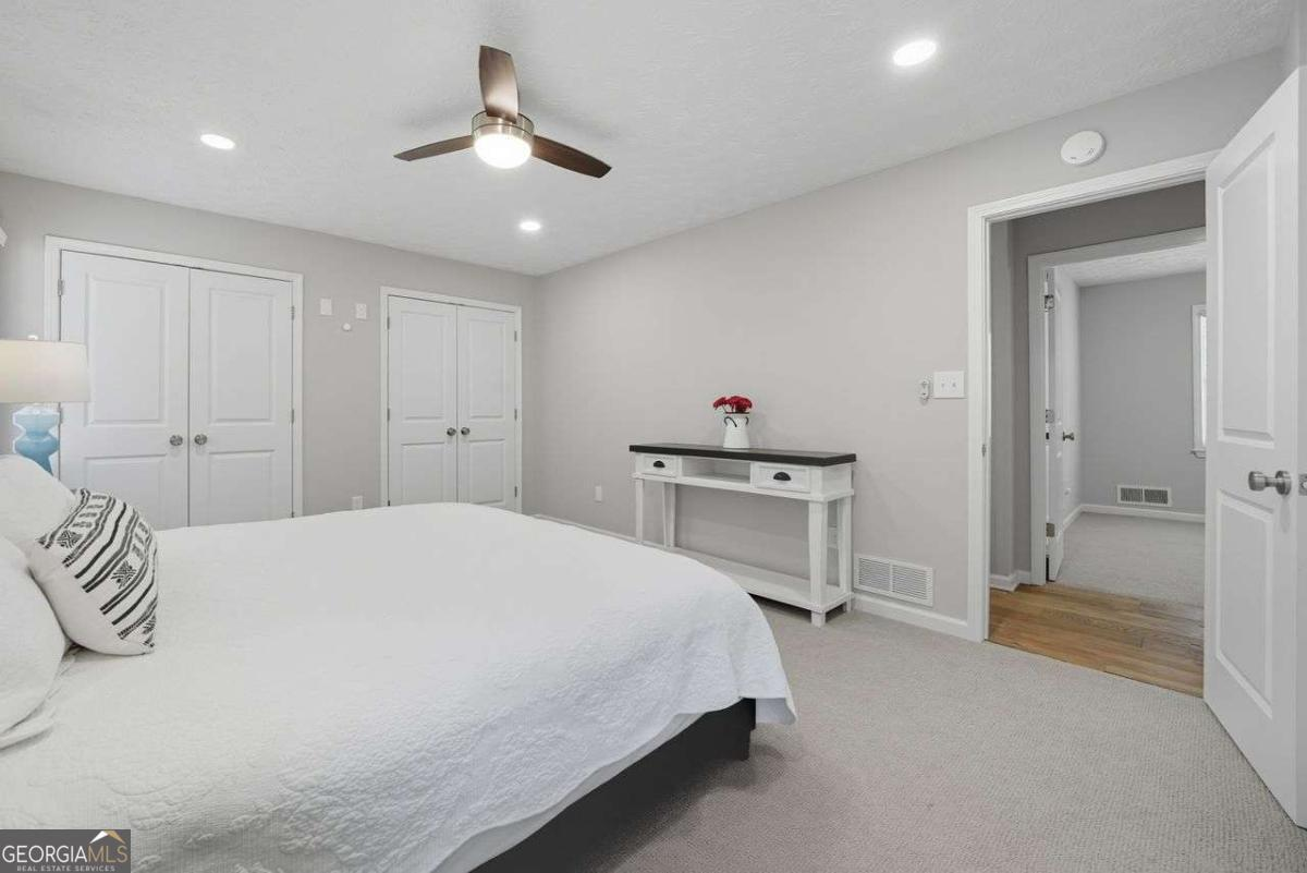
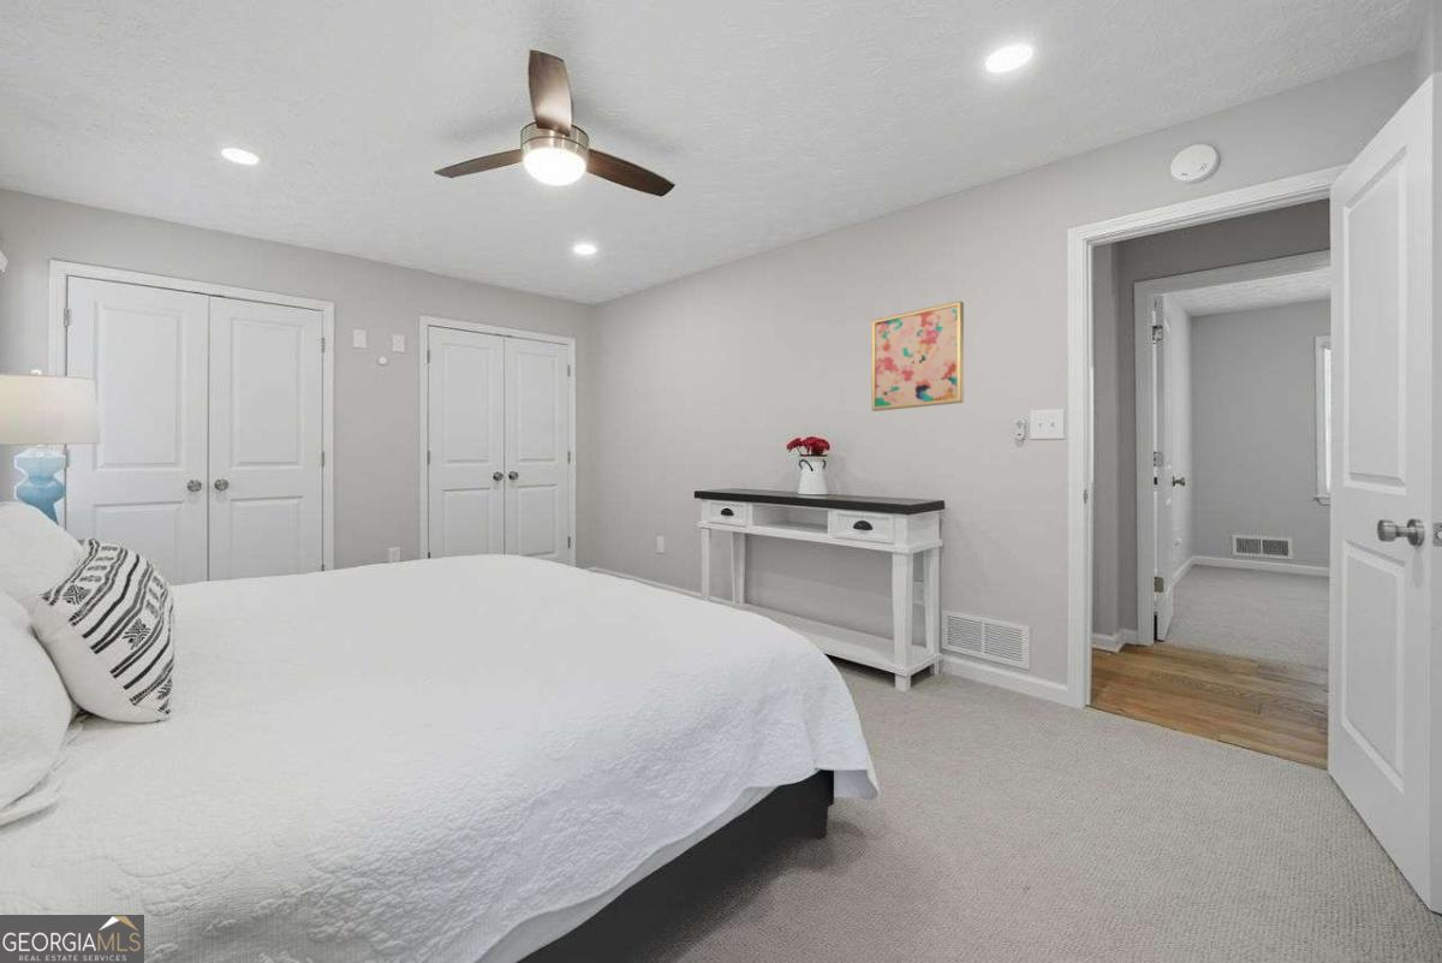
+ wall art (914, 358)
